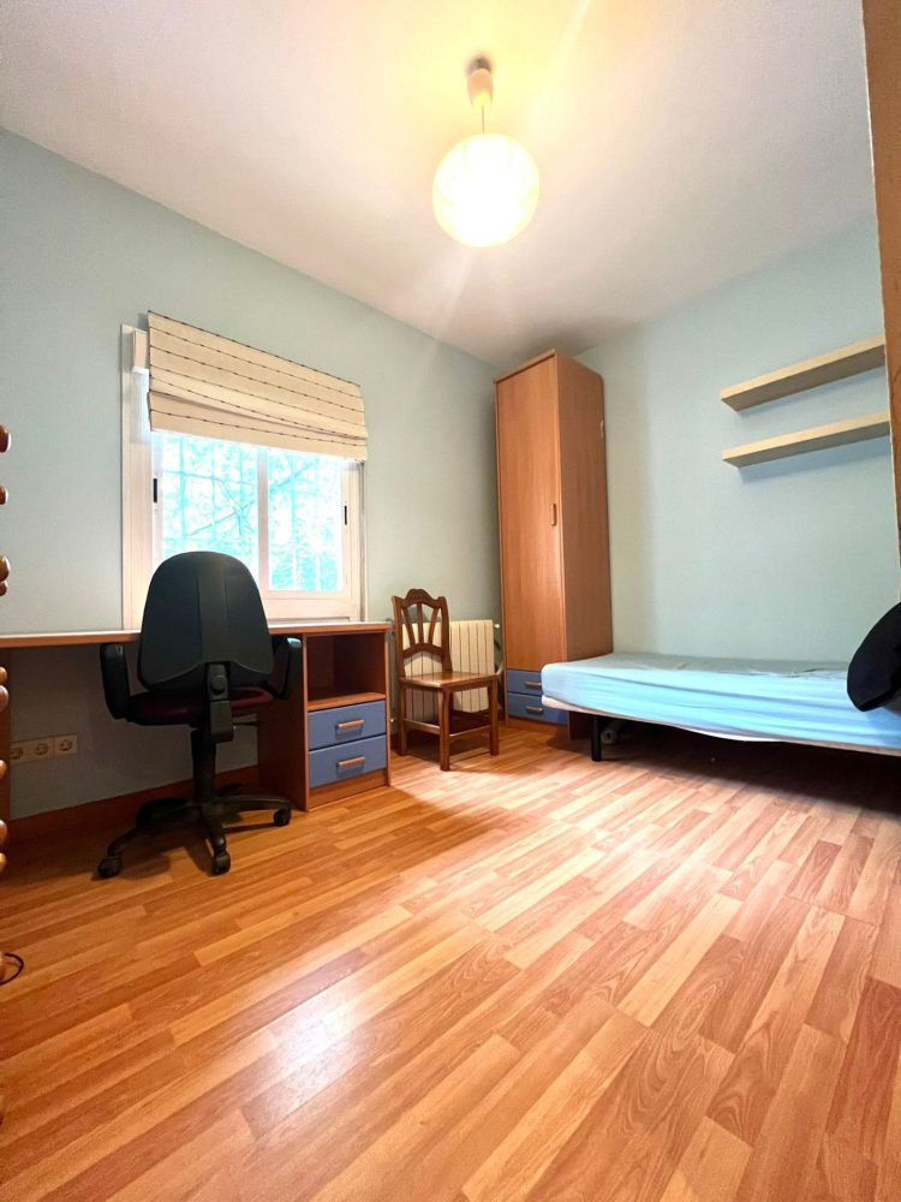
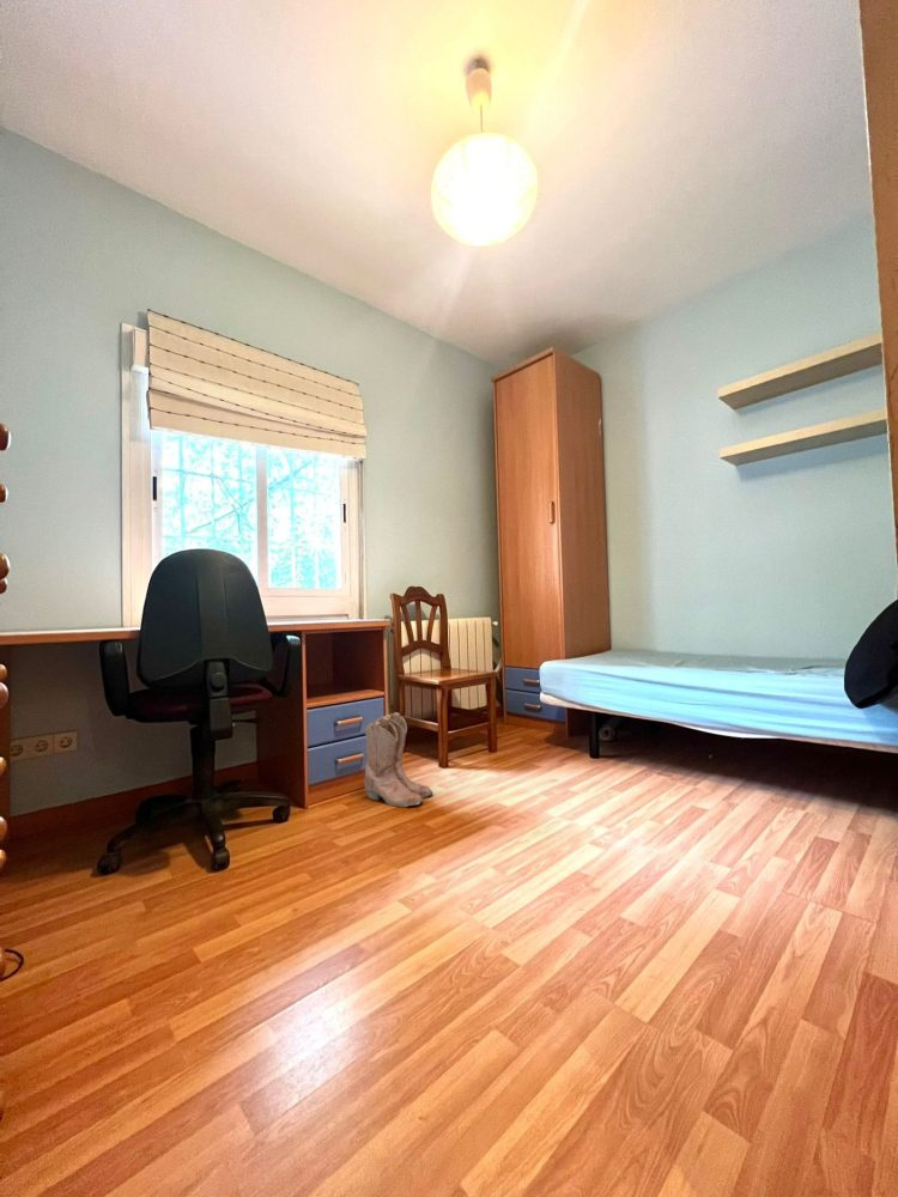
+ boots (398, 755)
